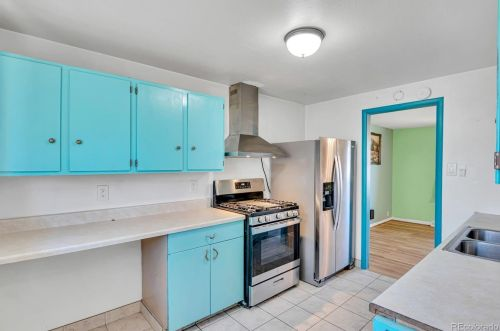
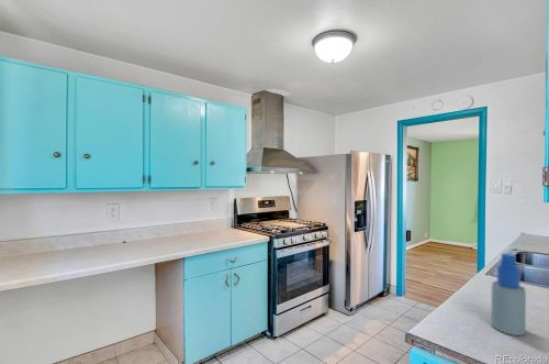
+ spray bottle (507, 291)
